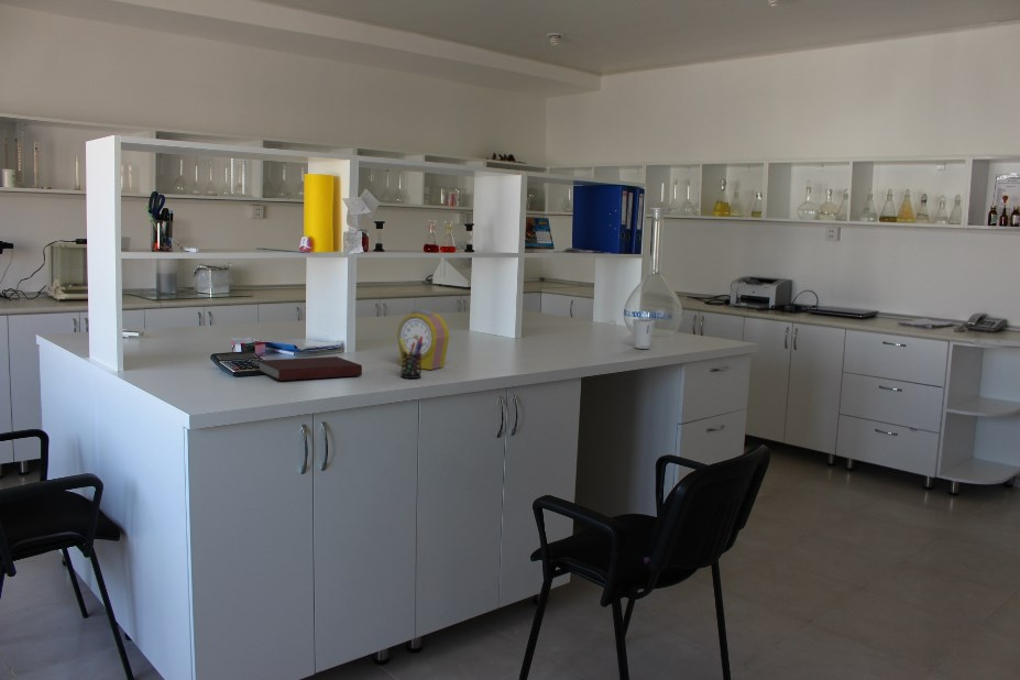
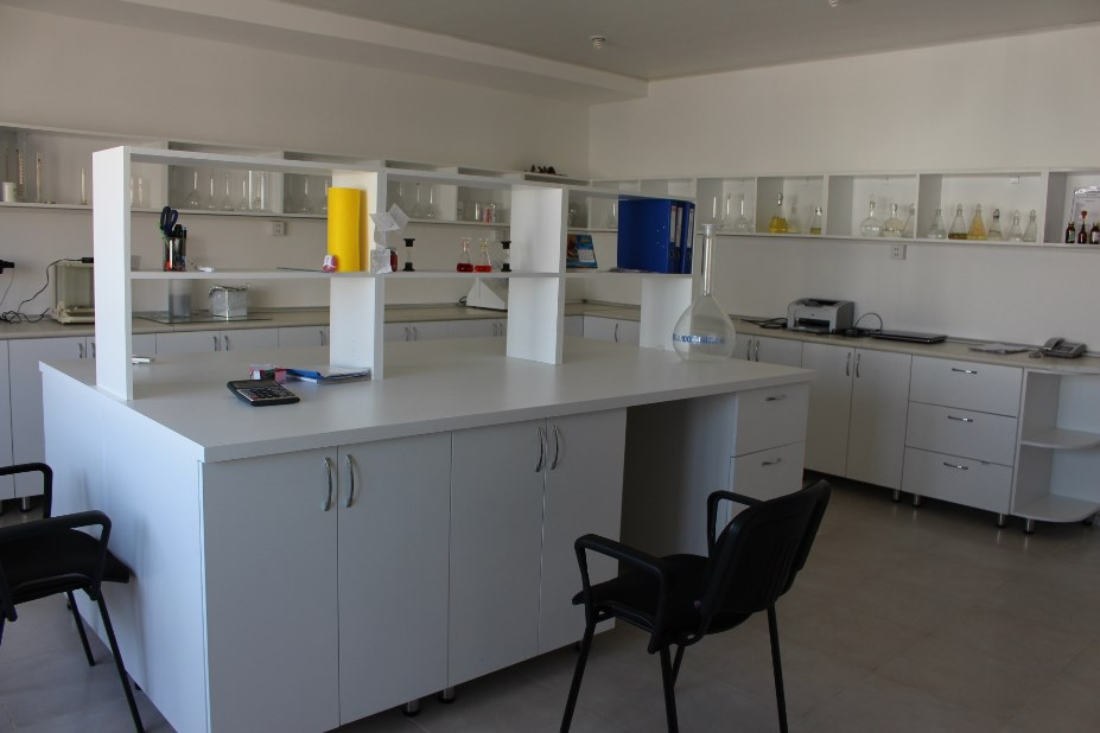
- alarm clock (423, 338)
- pen holder (413, 355)
- dixie cup (643, 333)
- notebook (309, 368)
